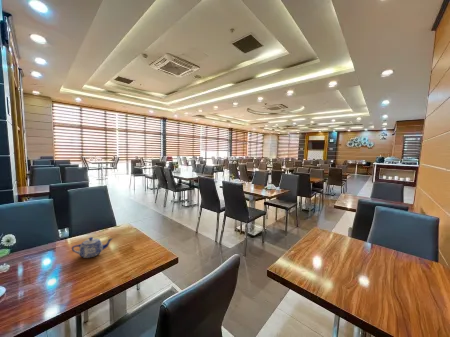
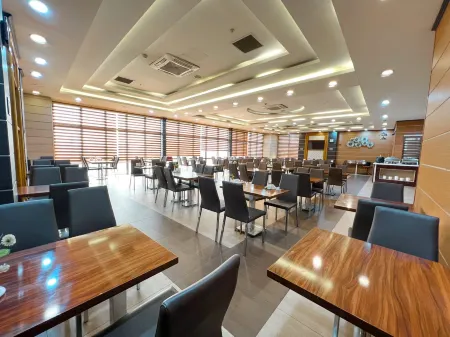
- teapot (93, 245)
